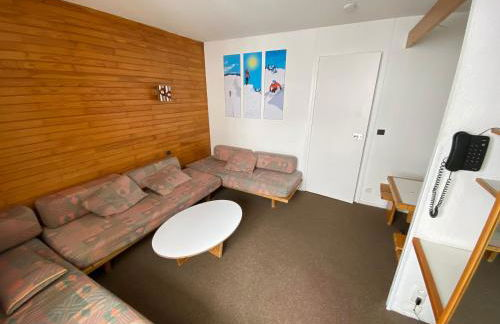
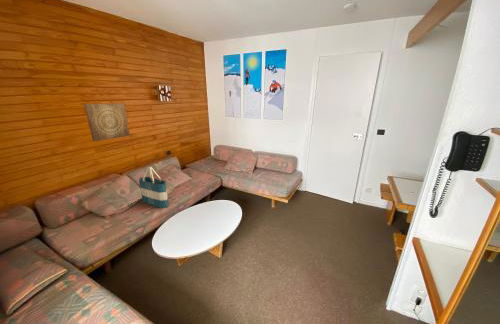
+ tote bag (152, 185)
+ wall art (109, 121)
